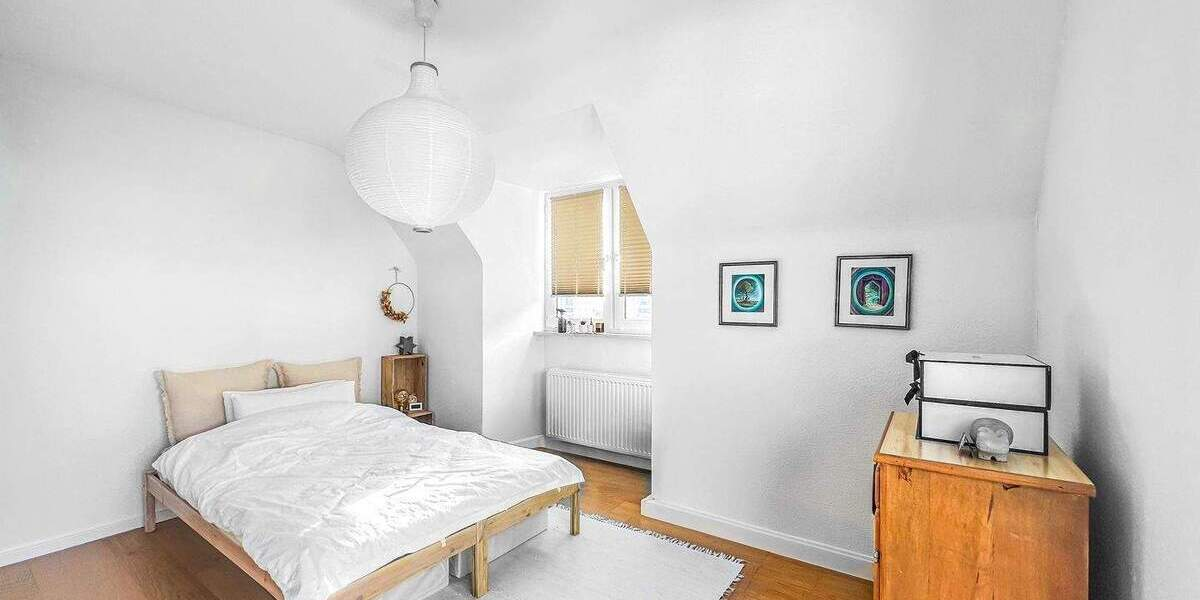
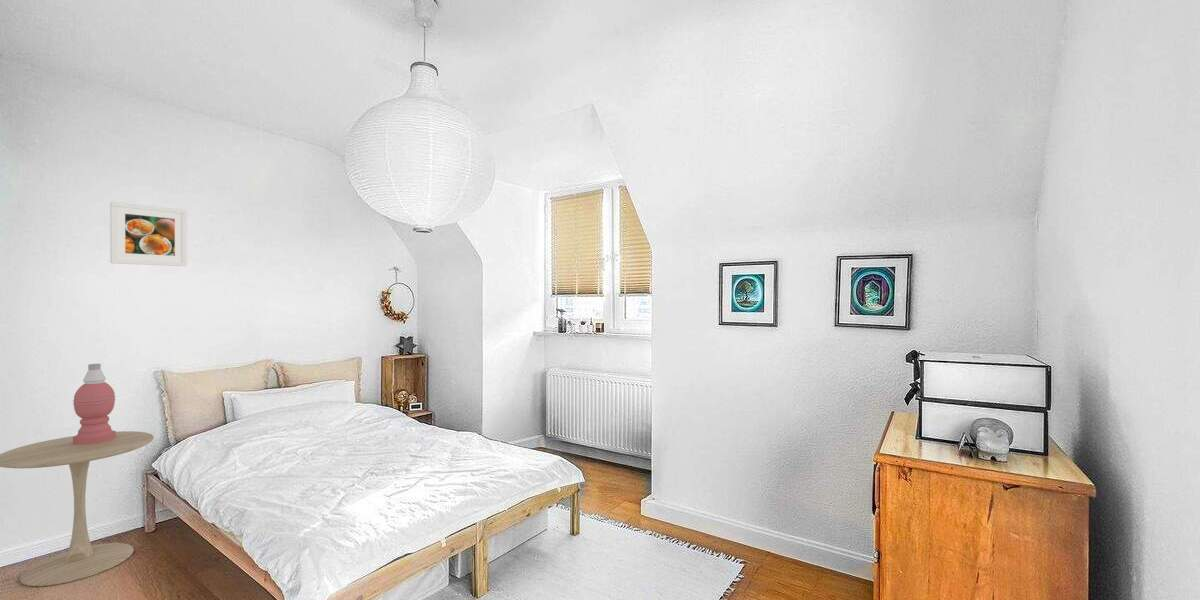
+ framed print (150, 235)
+ side table (79, 505)
+ table lamp (94, 401)
